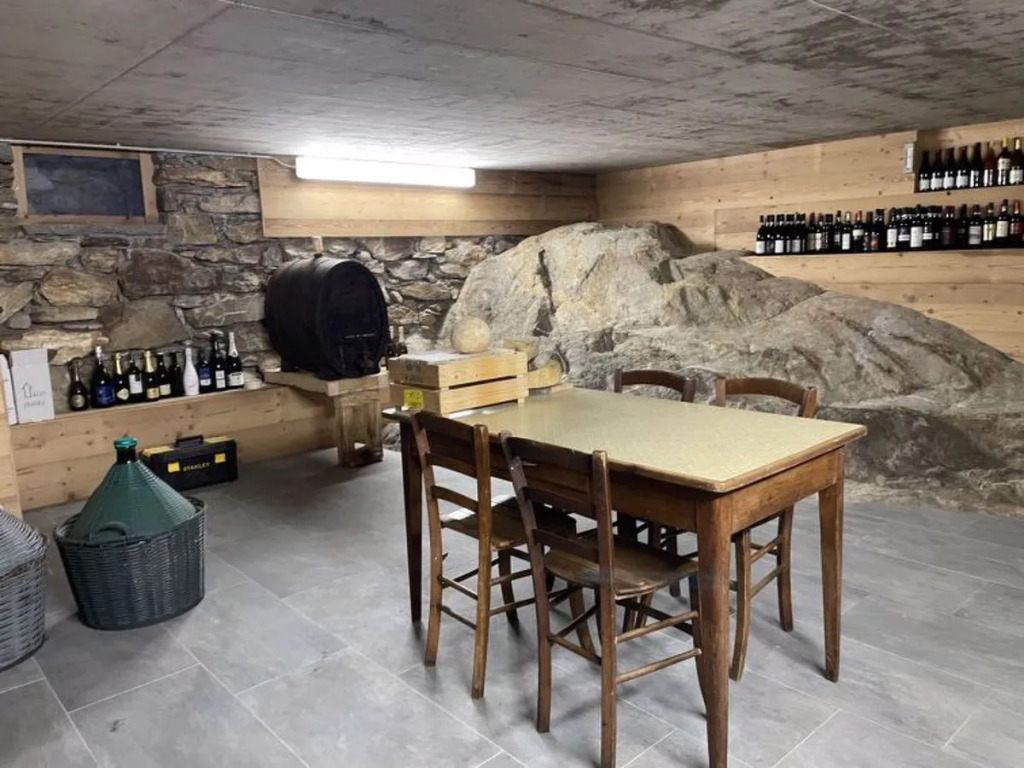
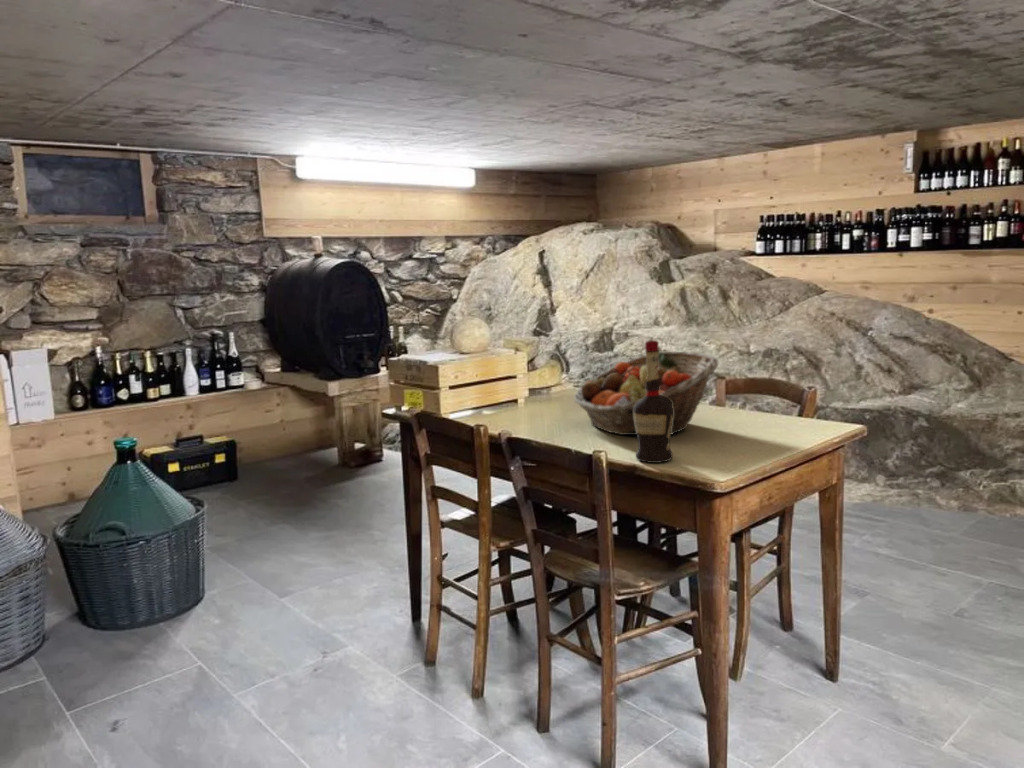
+ fruit basket (644, 391)
+ liquor (653, 400)
